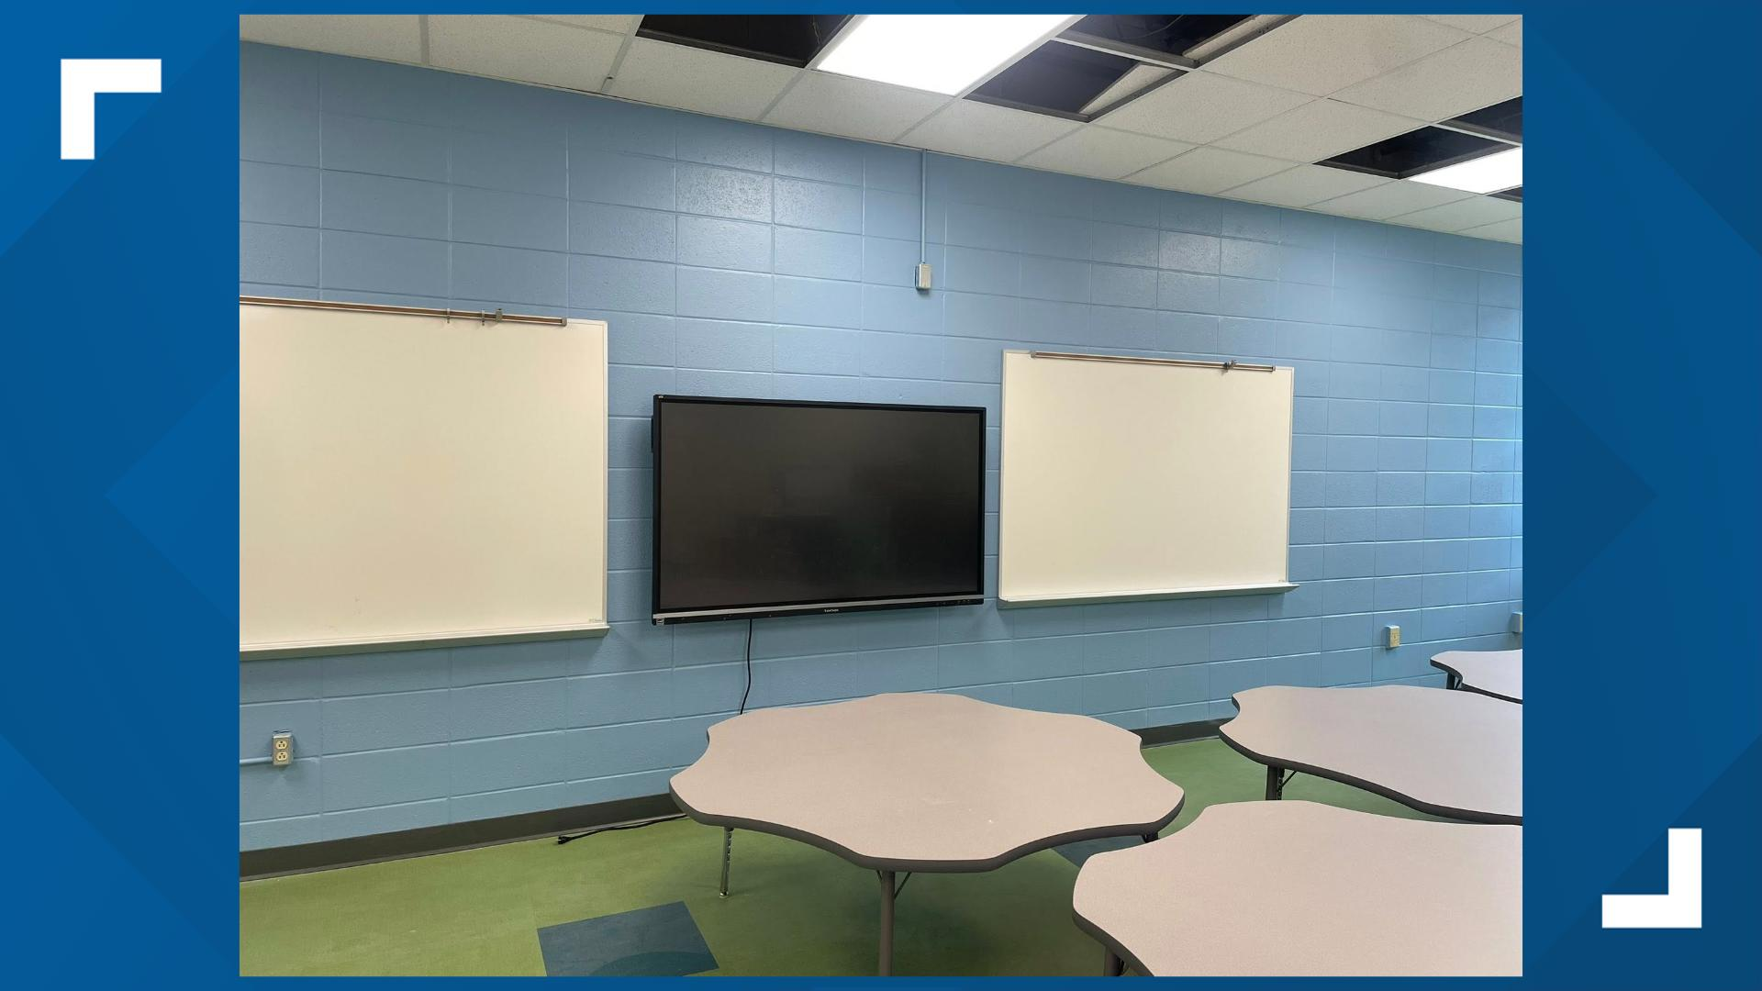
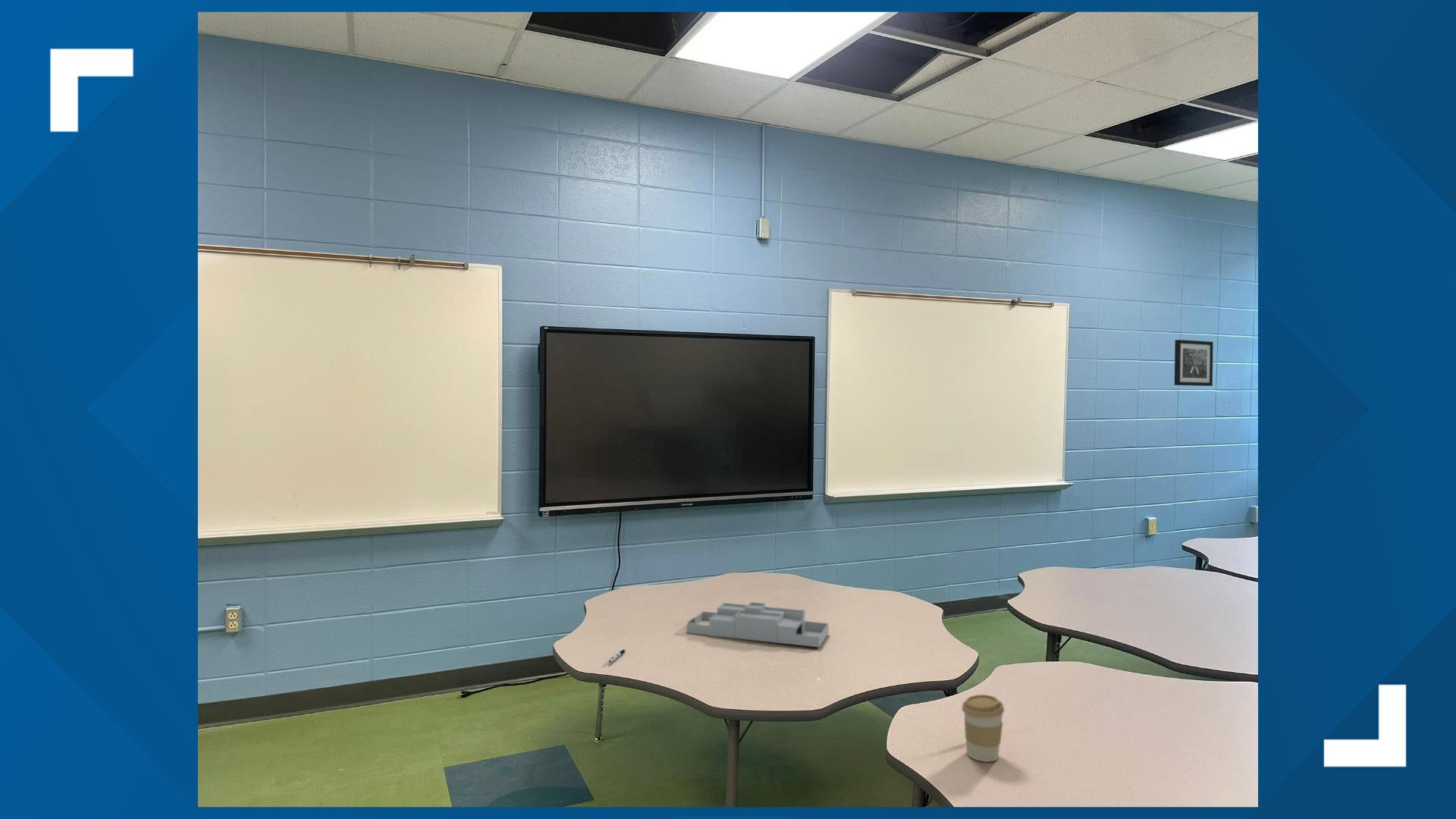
+ coffee cup (982, 726)
+ pen (617, 654)
+ desk organizer (758, 620)
+ wall art (1194, 363)
